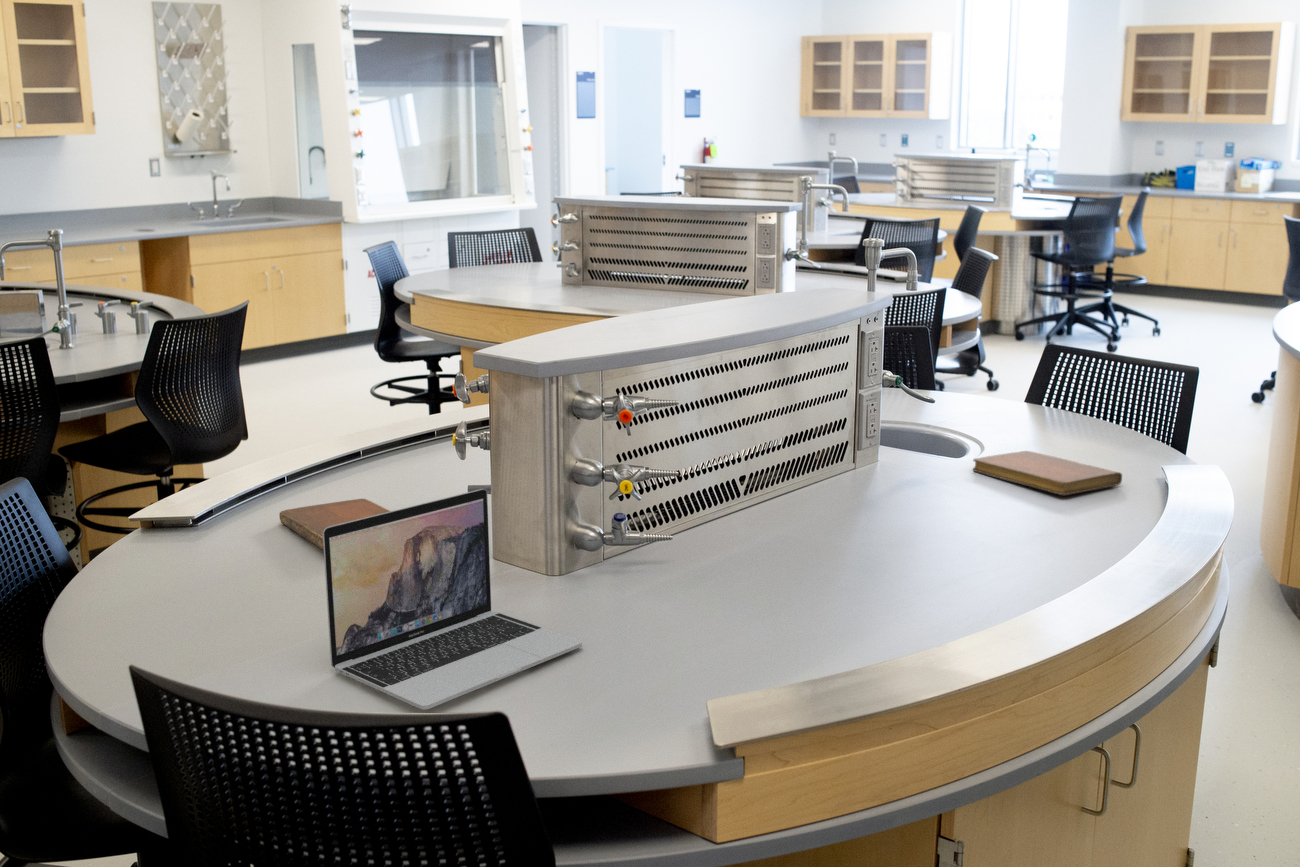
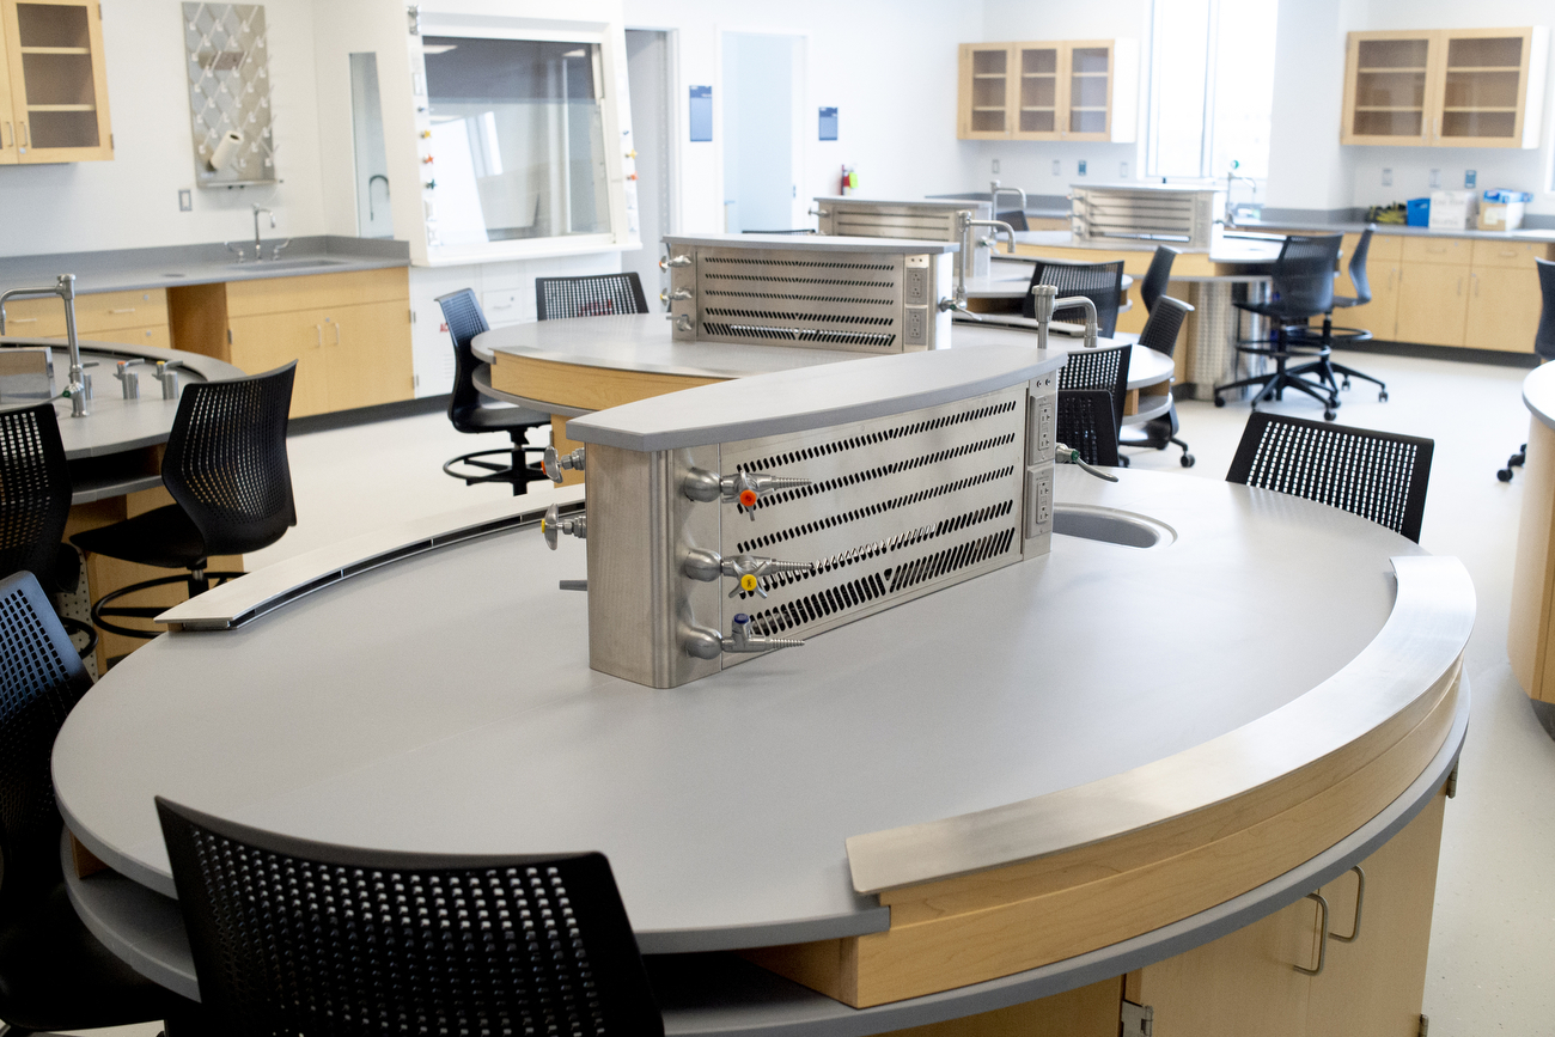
- notebook (348, 521)
- notebook (1045, 471)
- laptop (457, 590)
